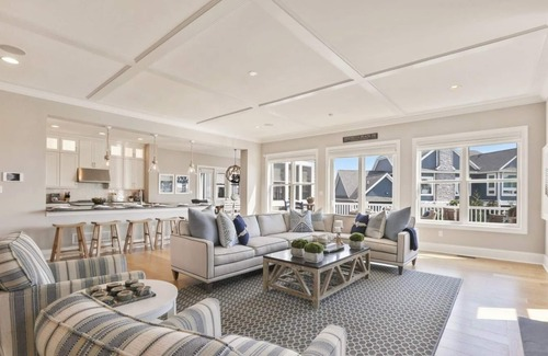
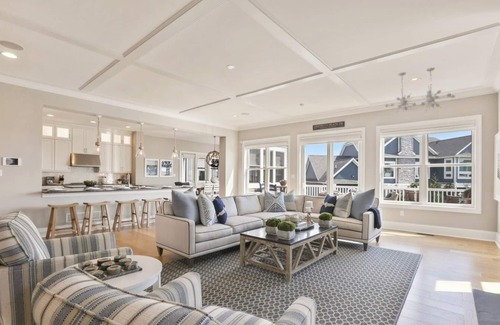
+ chandelier (411, 93)
